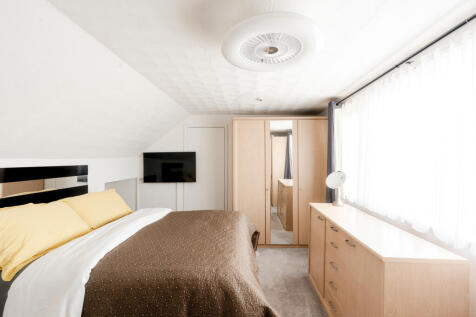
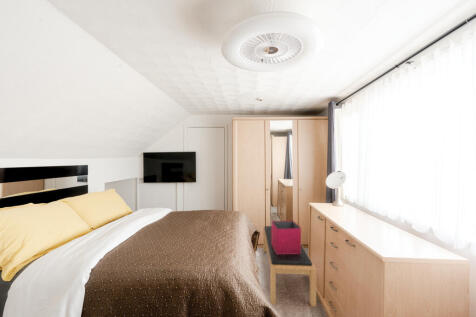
+ storage bin (285, 236)
+ bench (283, 255)
